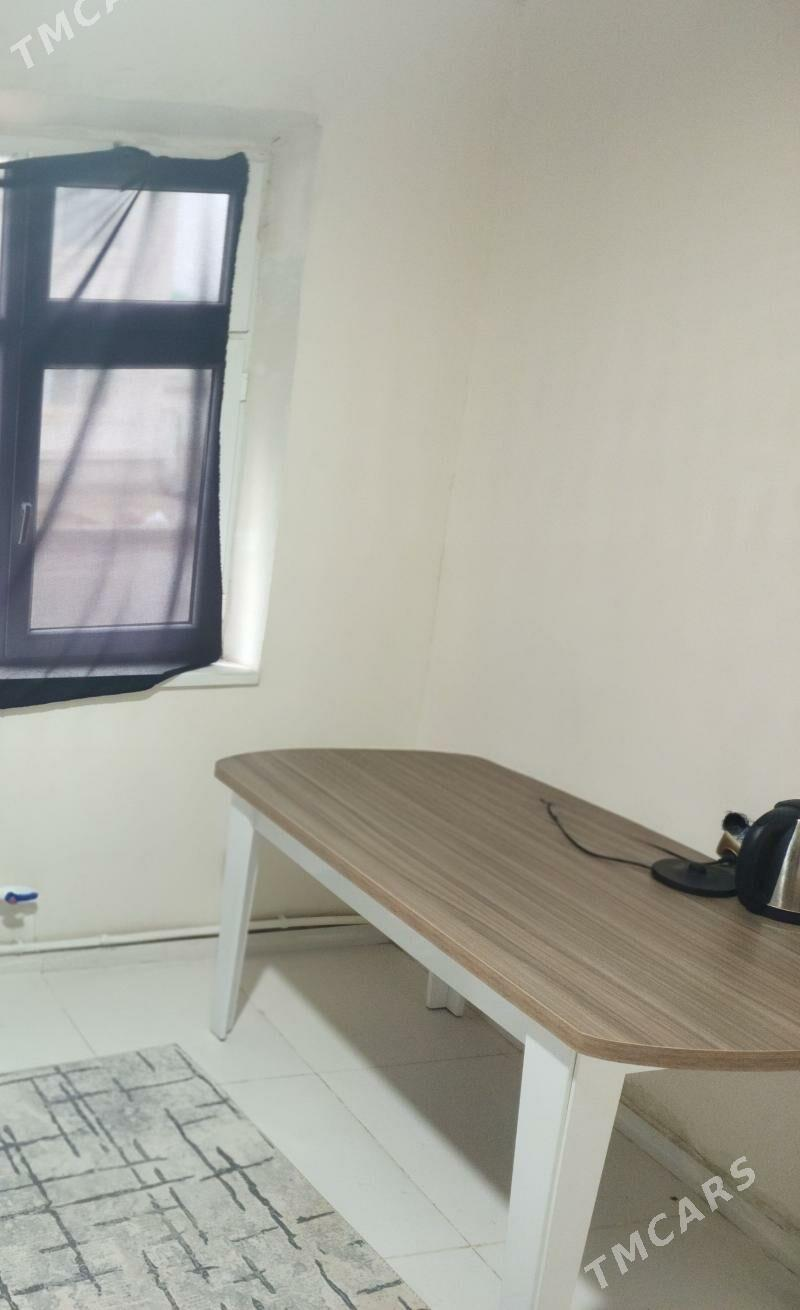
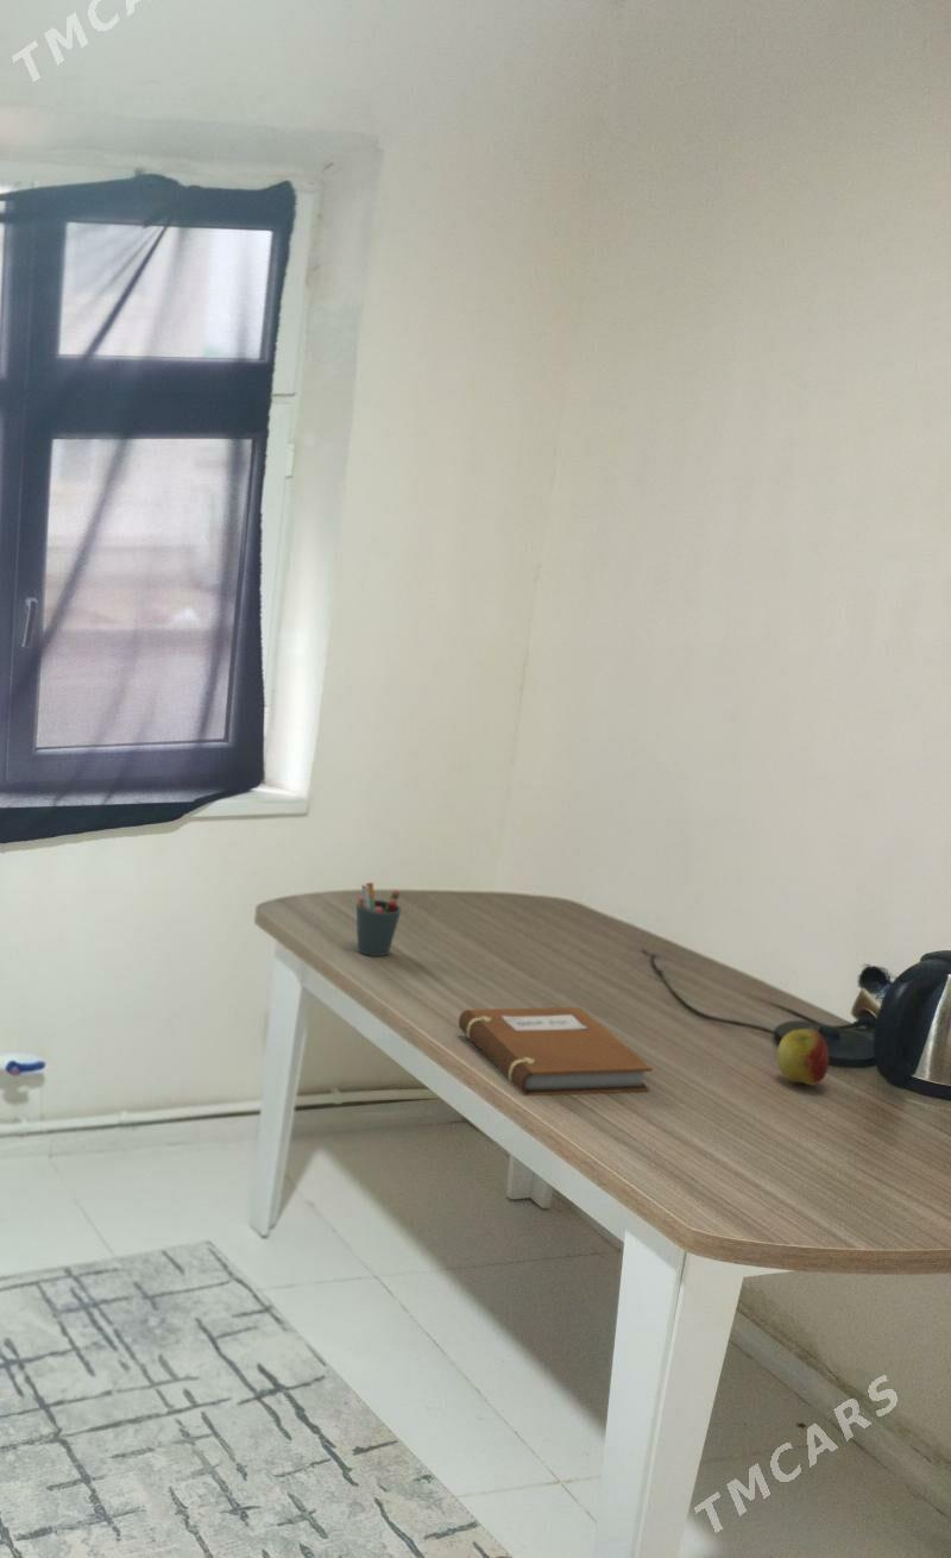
+ notebook (549, 1047)
+ apple (804, 1056)
+ pen holder (377, 916)
